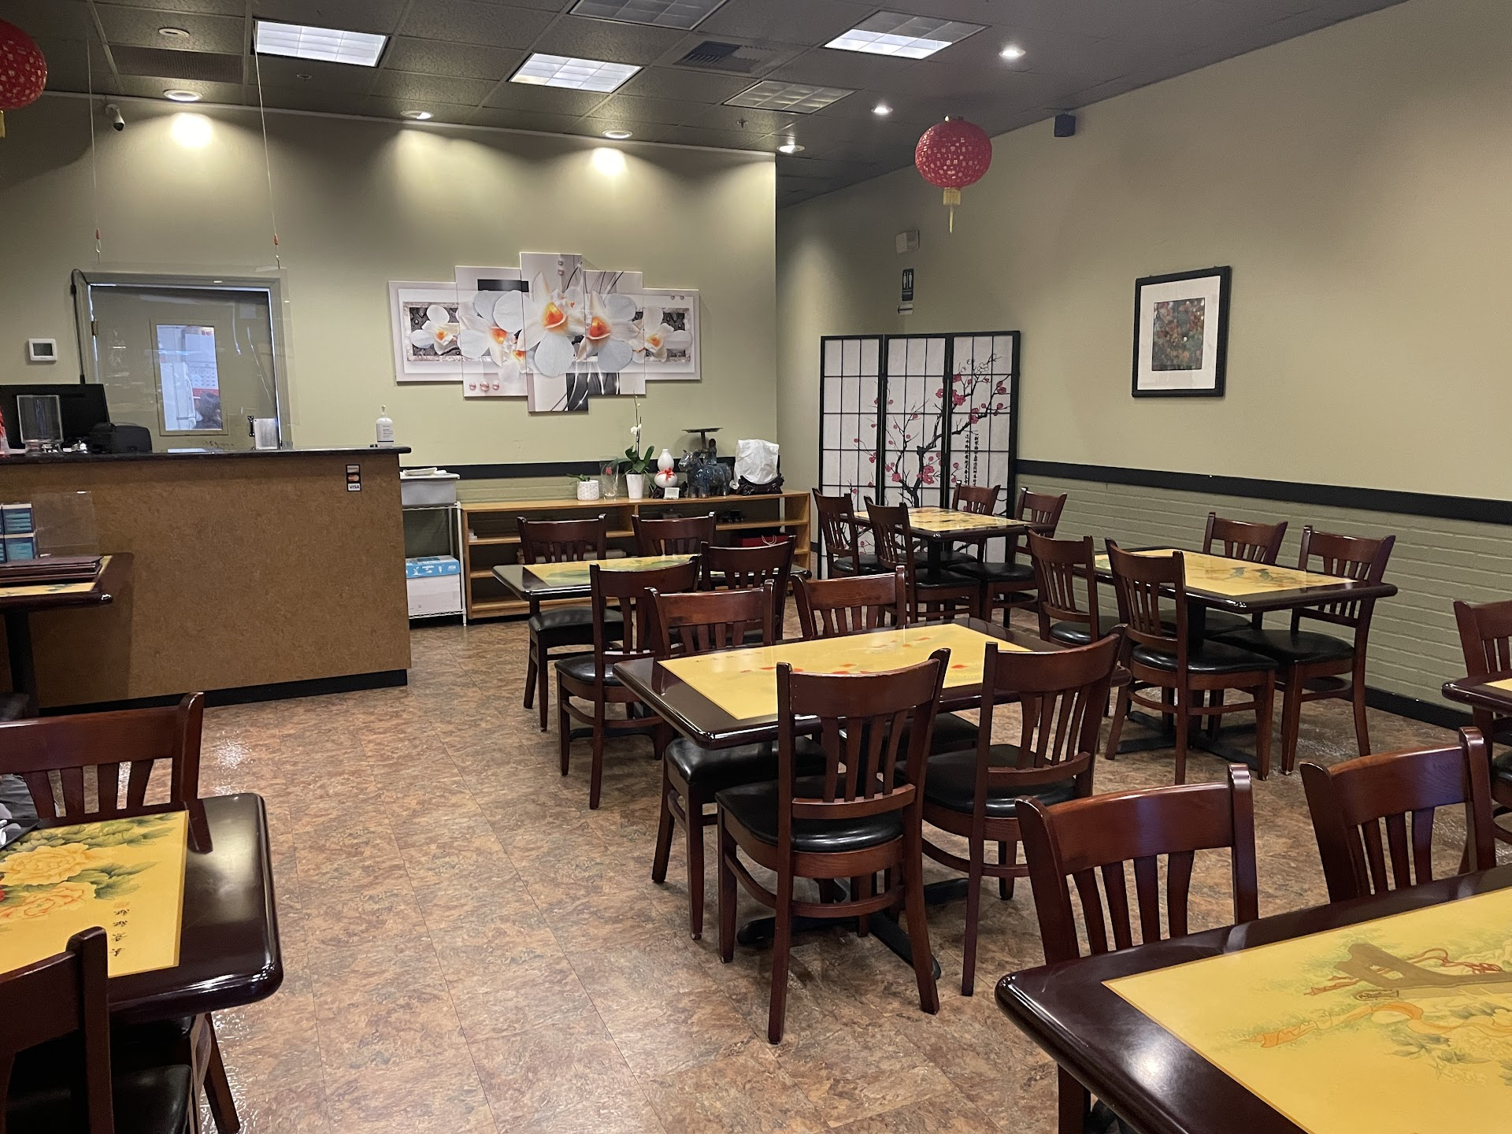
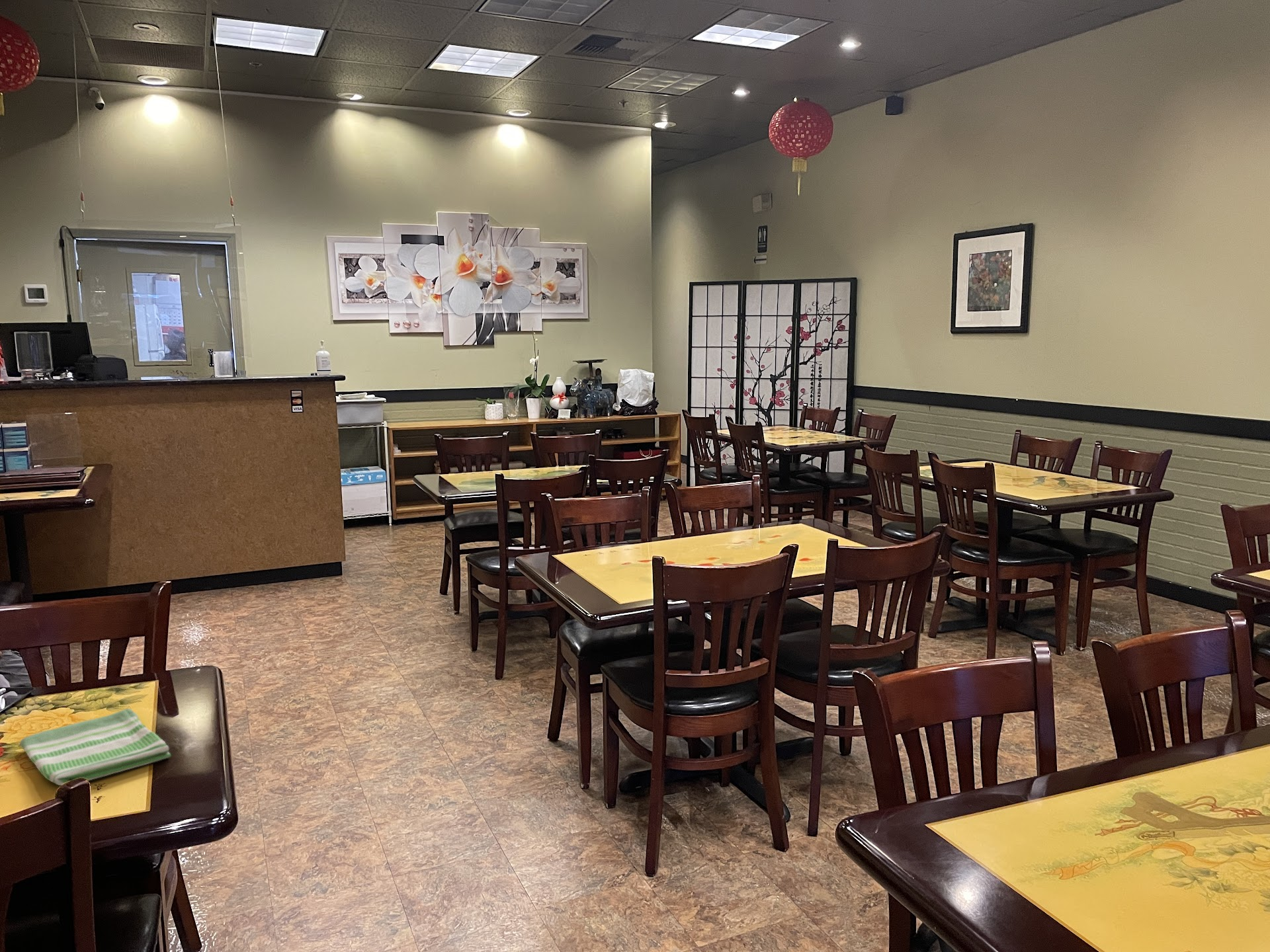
+ dish towel (96, 745)
